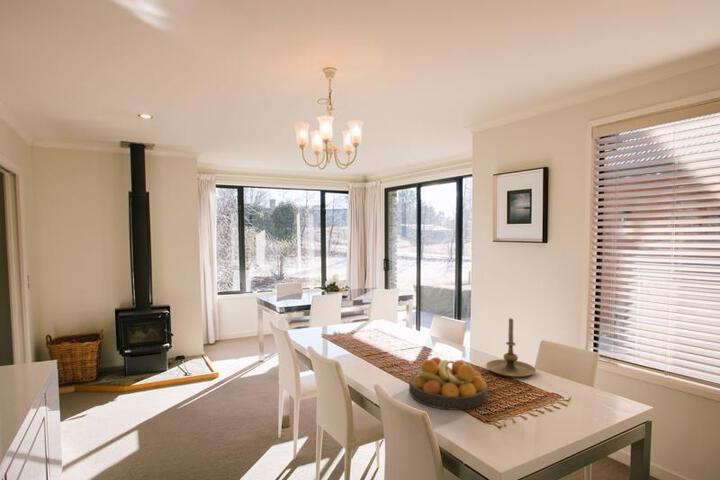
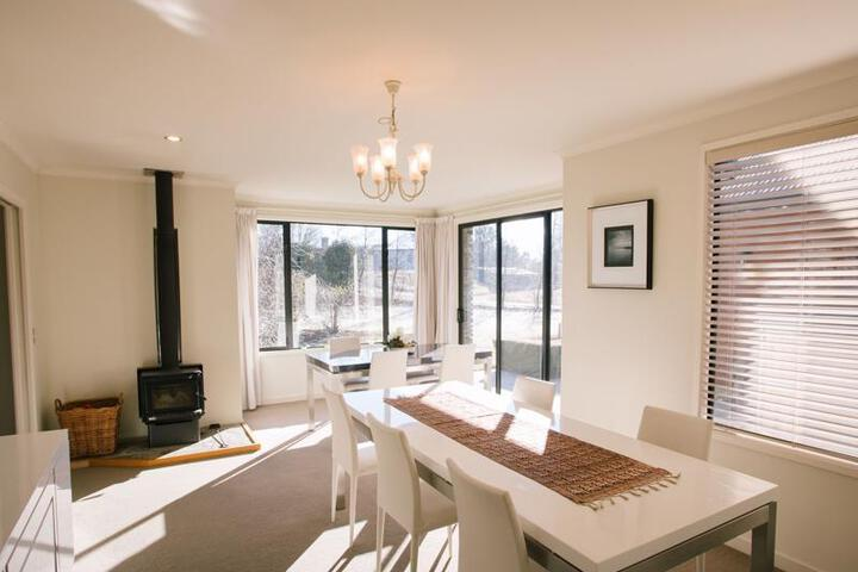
- fruit bowl (447, 376)
- candle holder (510, 344)
